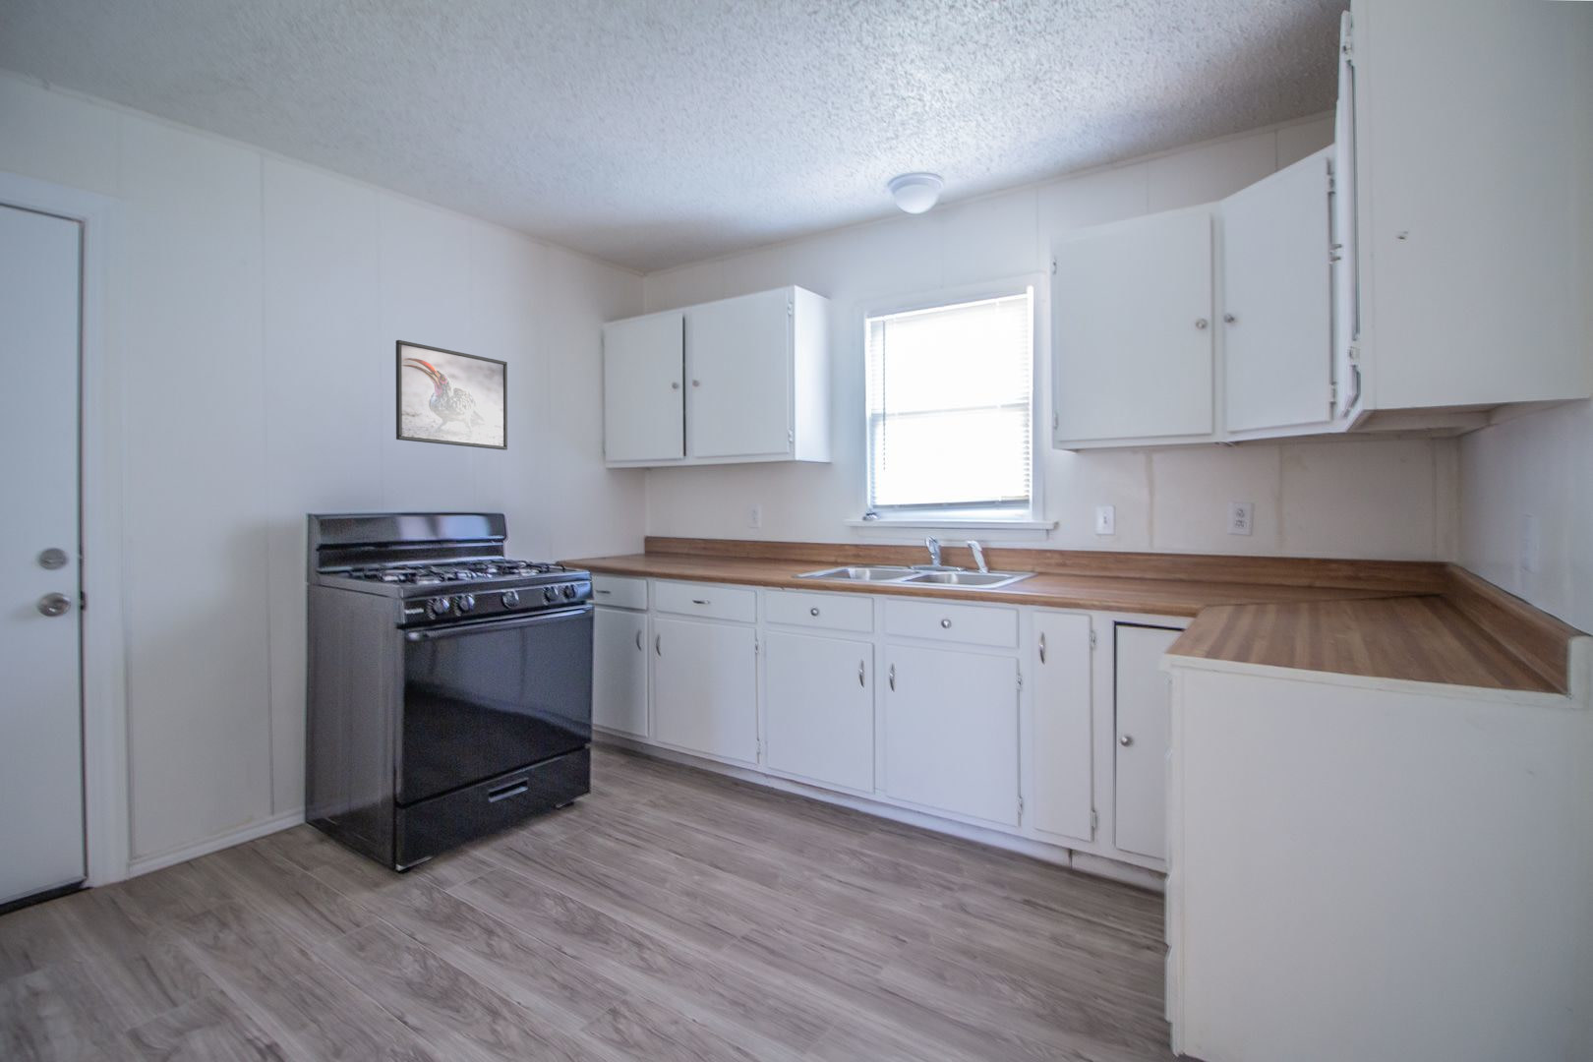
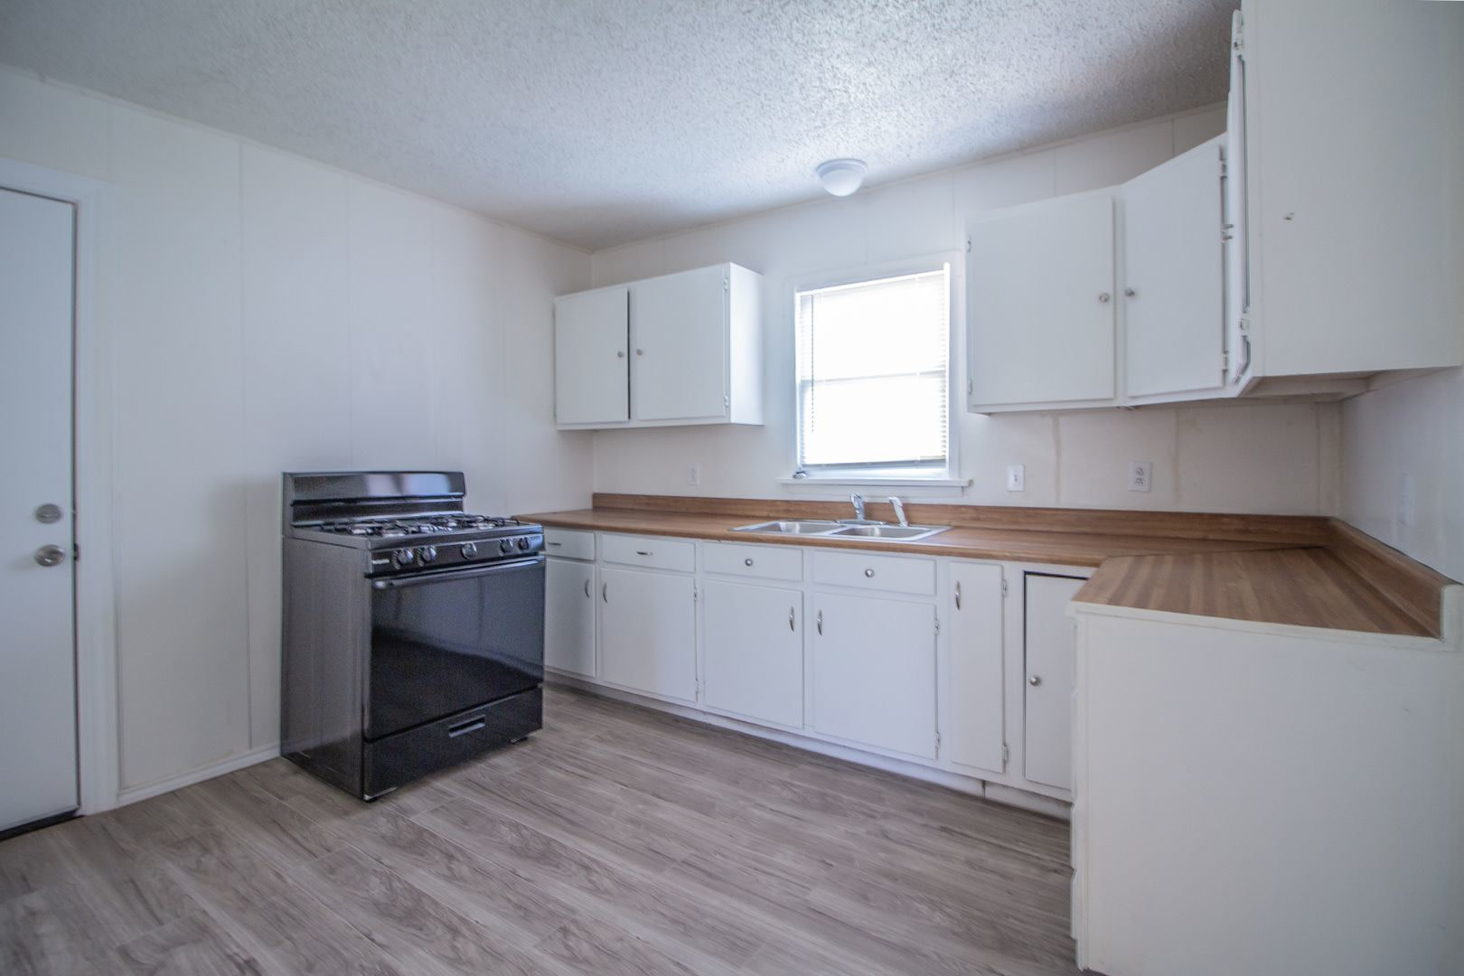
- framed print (454, 398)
